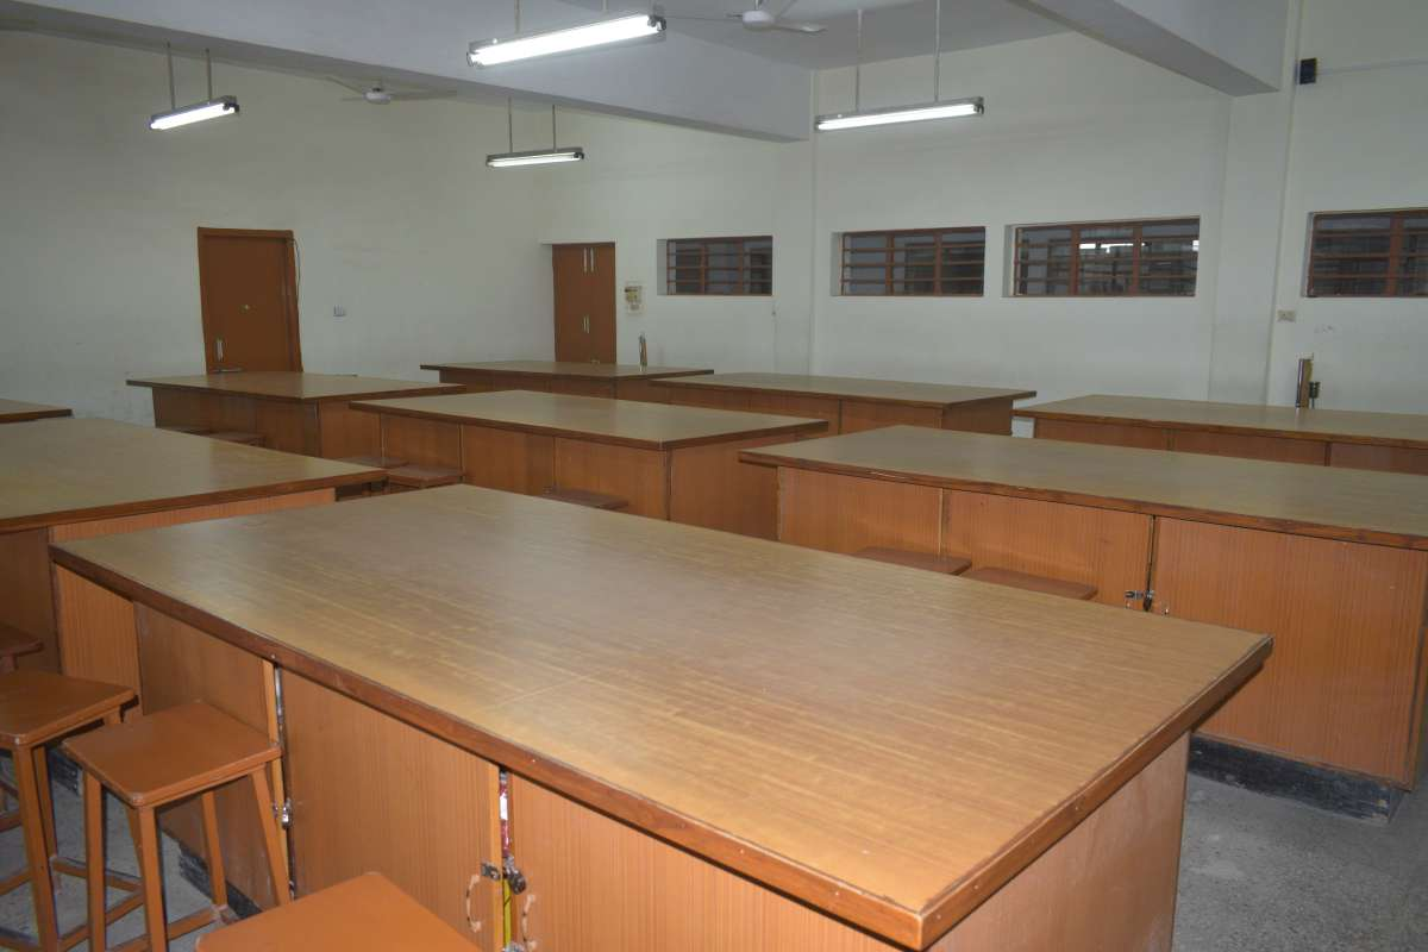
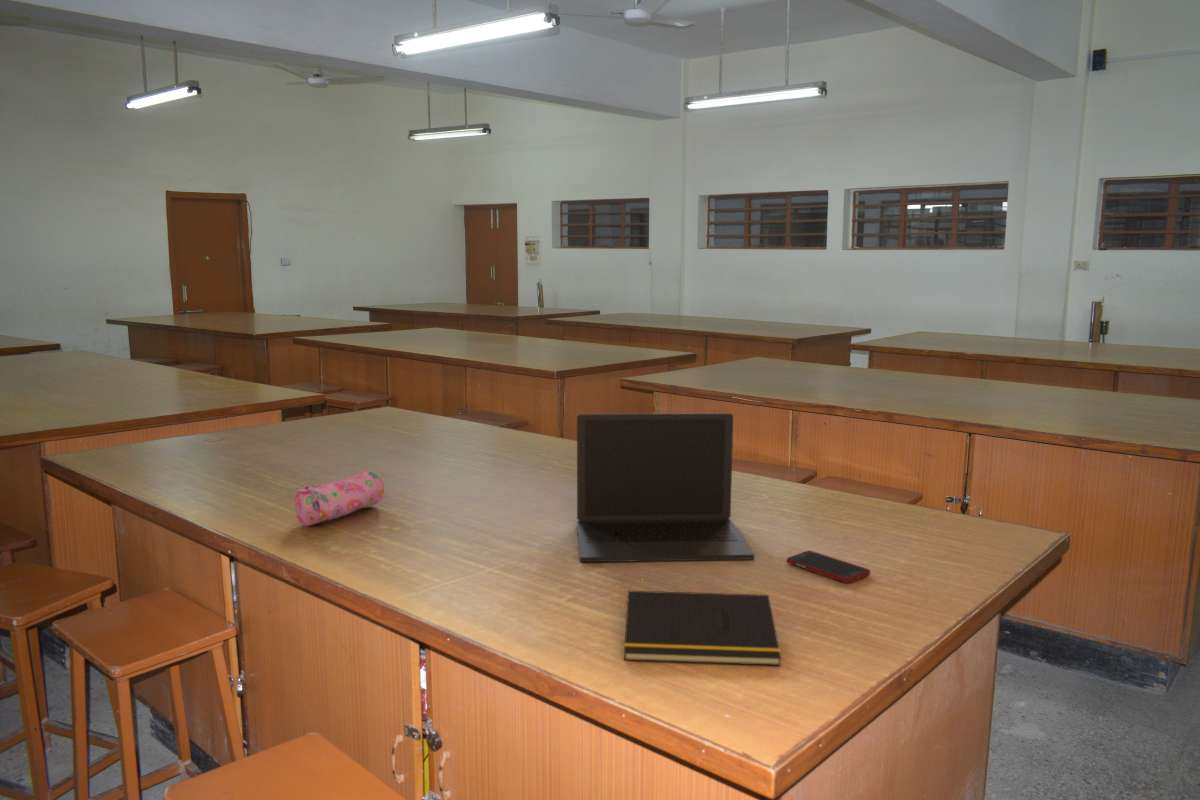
+ pencil case (339, 496)
+ laptop (661, 483)
+ cell phone (827, 566)
+ notepad (699, 625)
